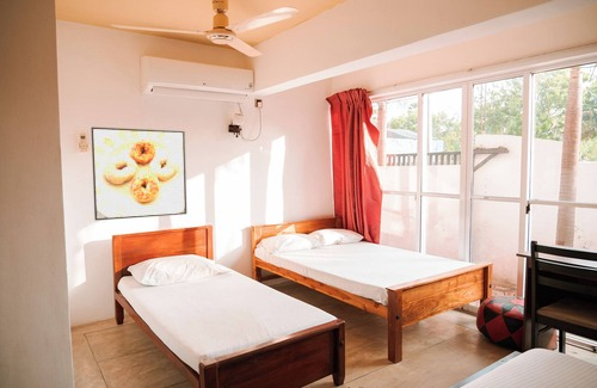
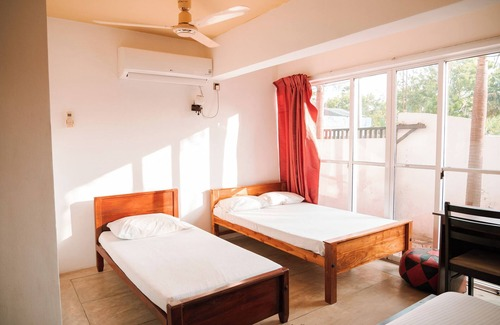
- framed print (142, 173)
